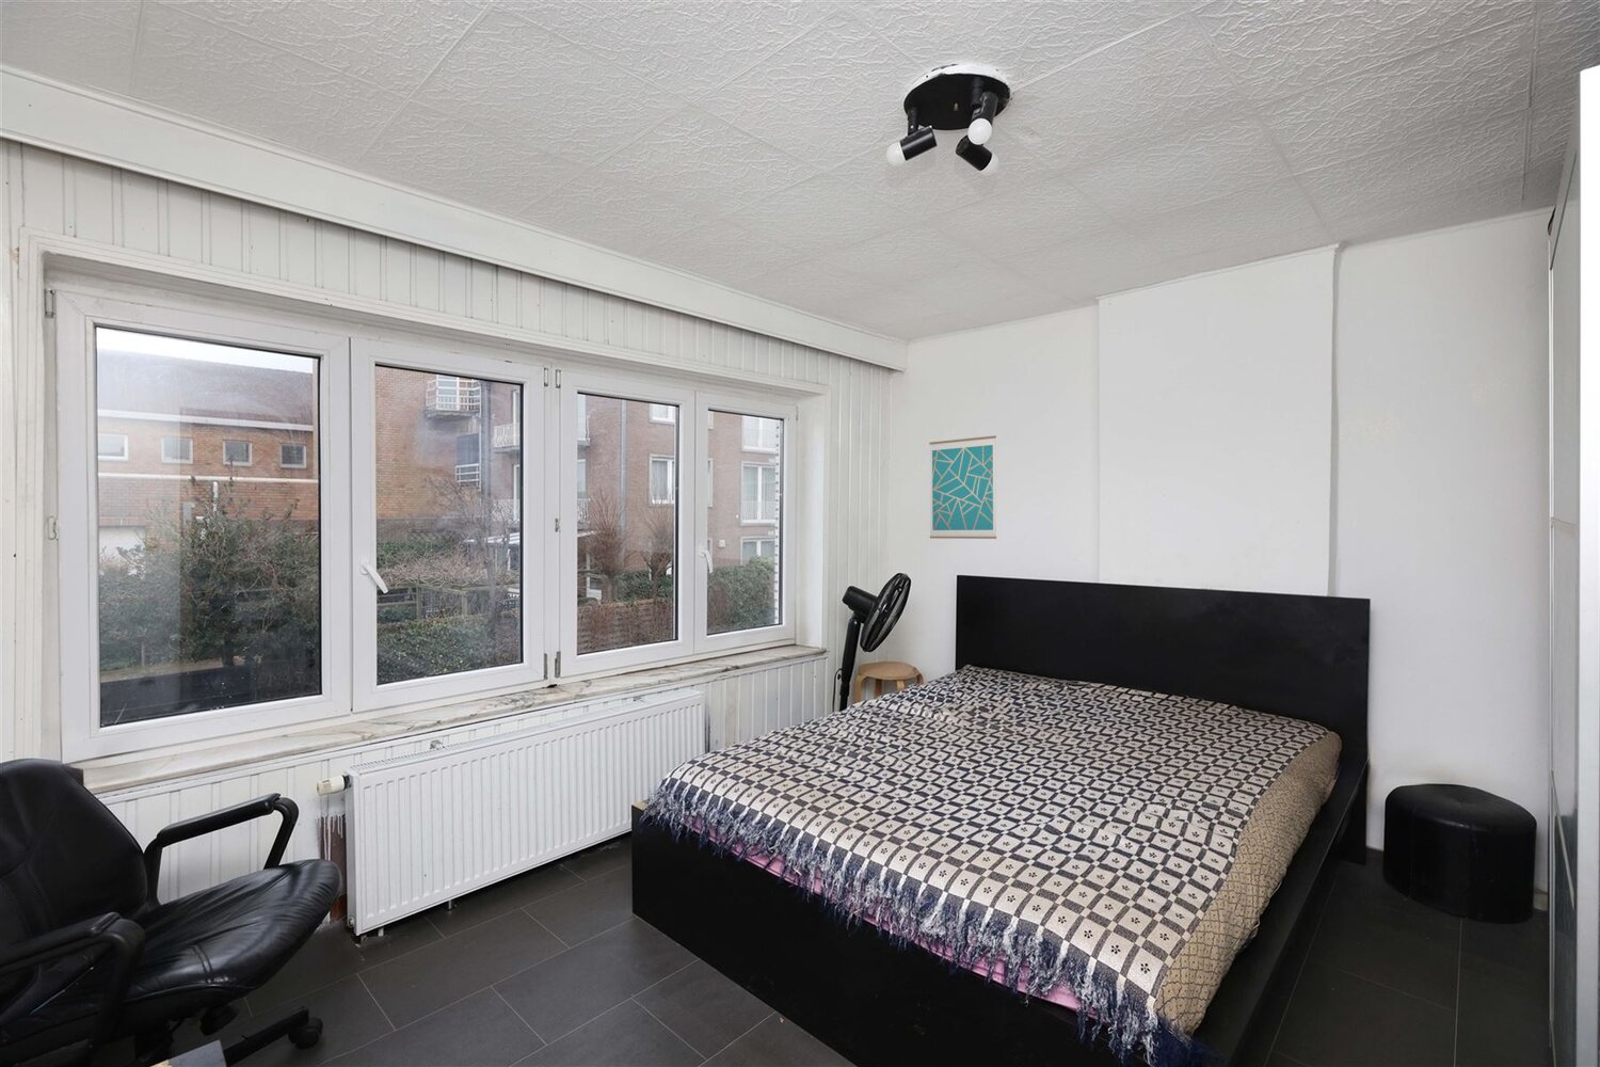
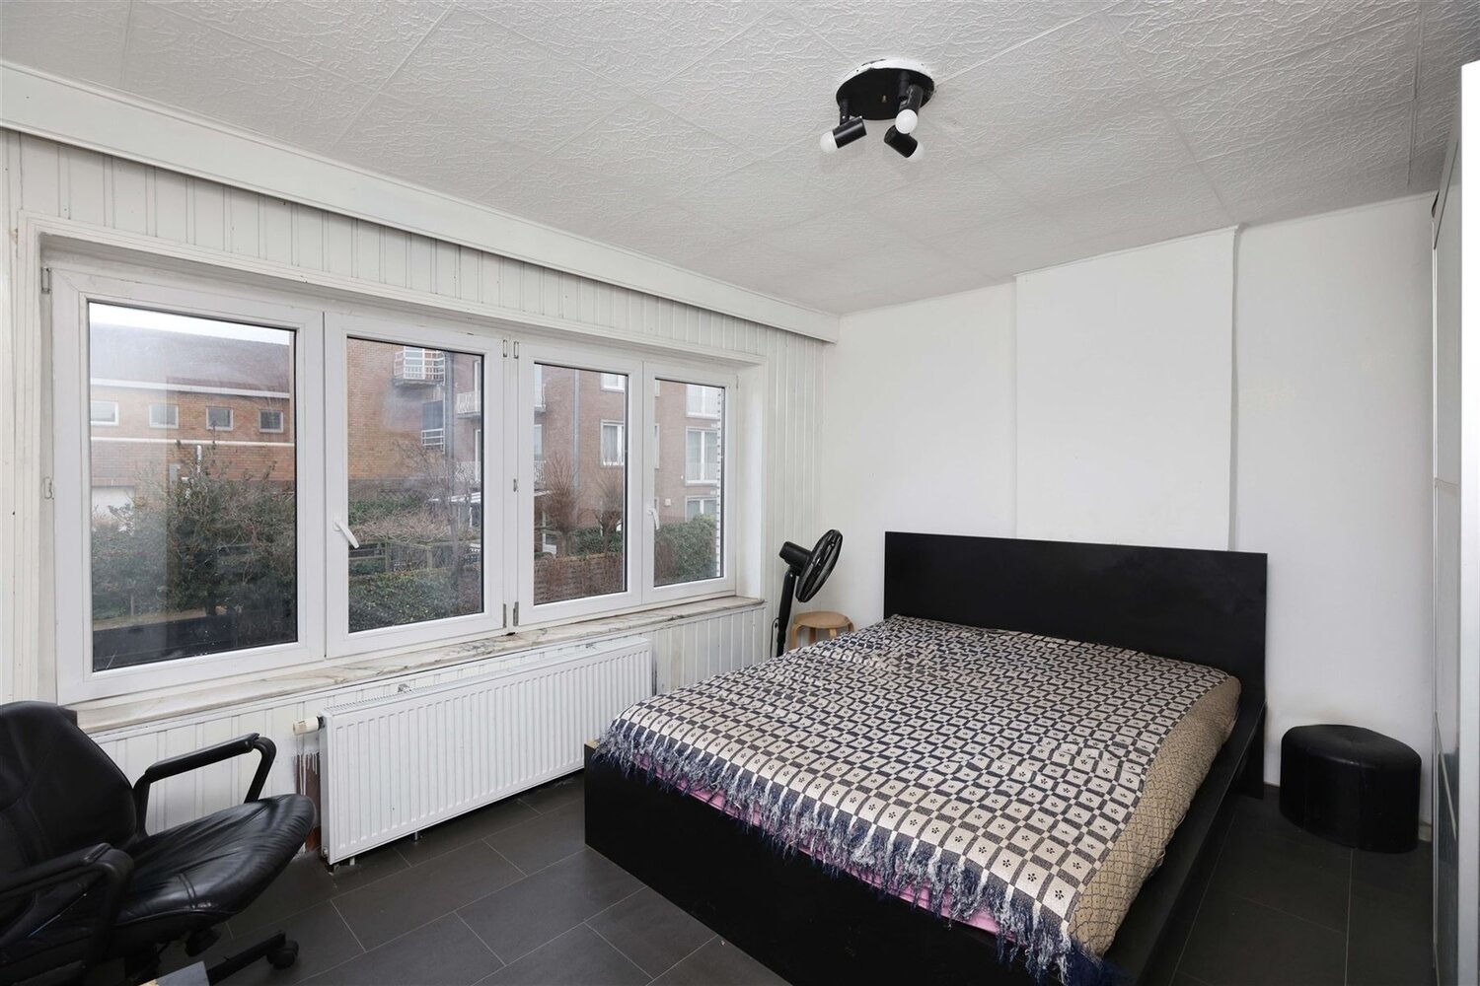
- wall art (961, 488)
